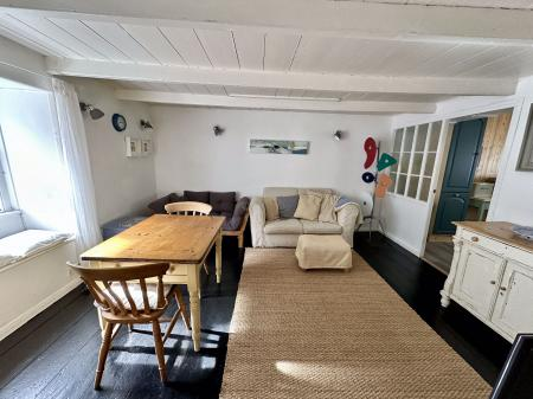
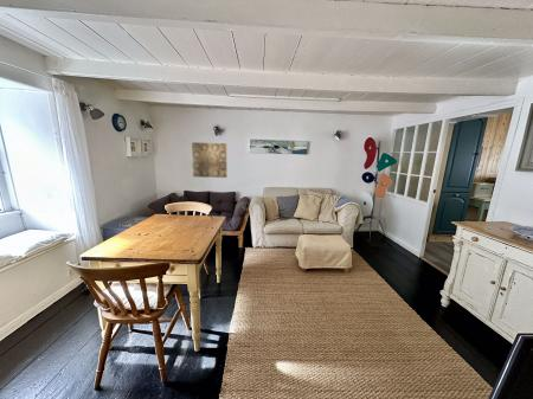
+ wall art (210, 160)
